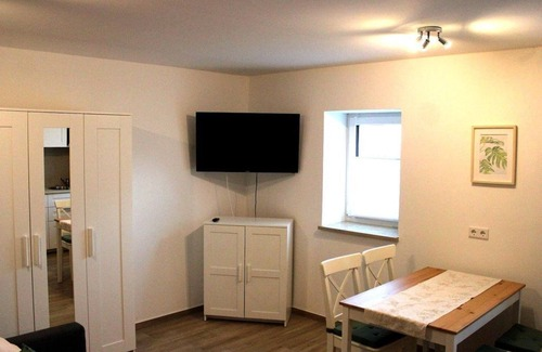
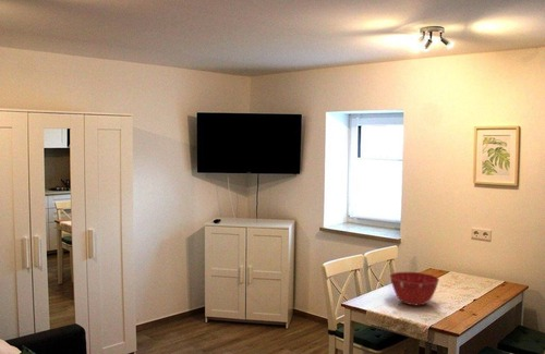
+ mixing bowl (413, 289)
